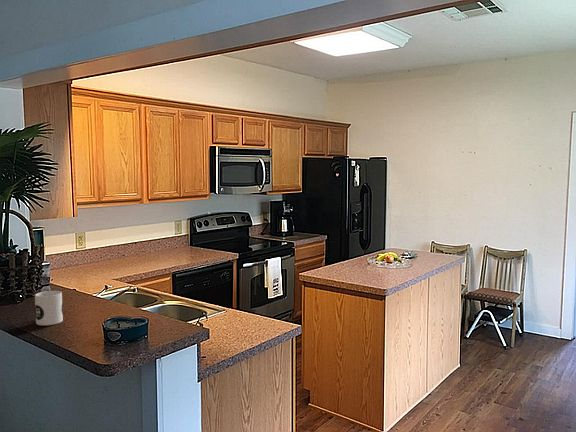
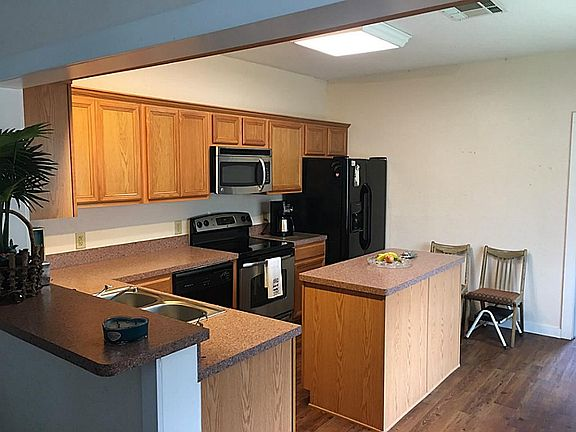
- mug (46, 306)
